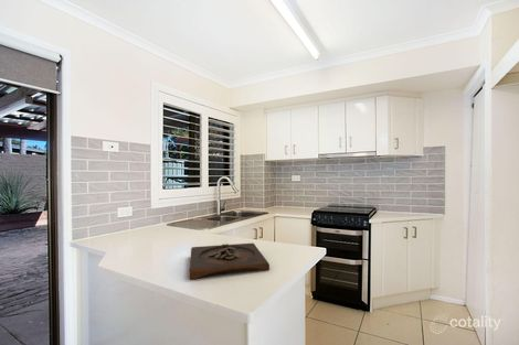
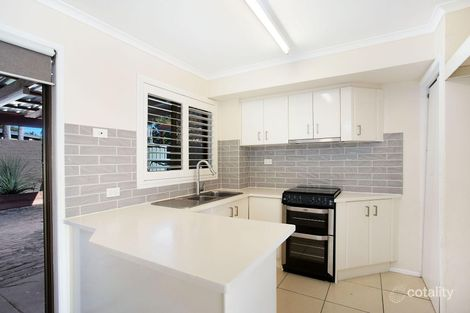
- wooden tray (226, 252)
